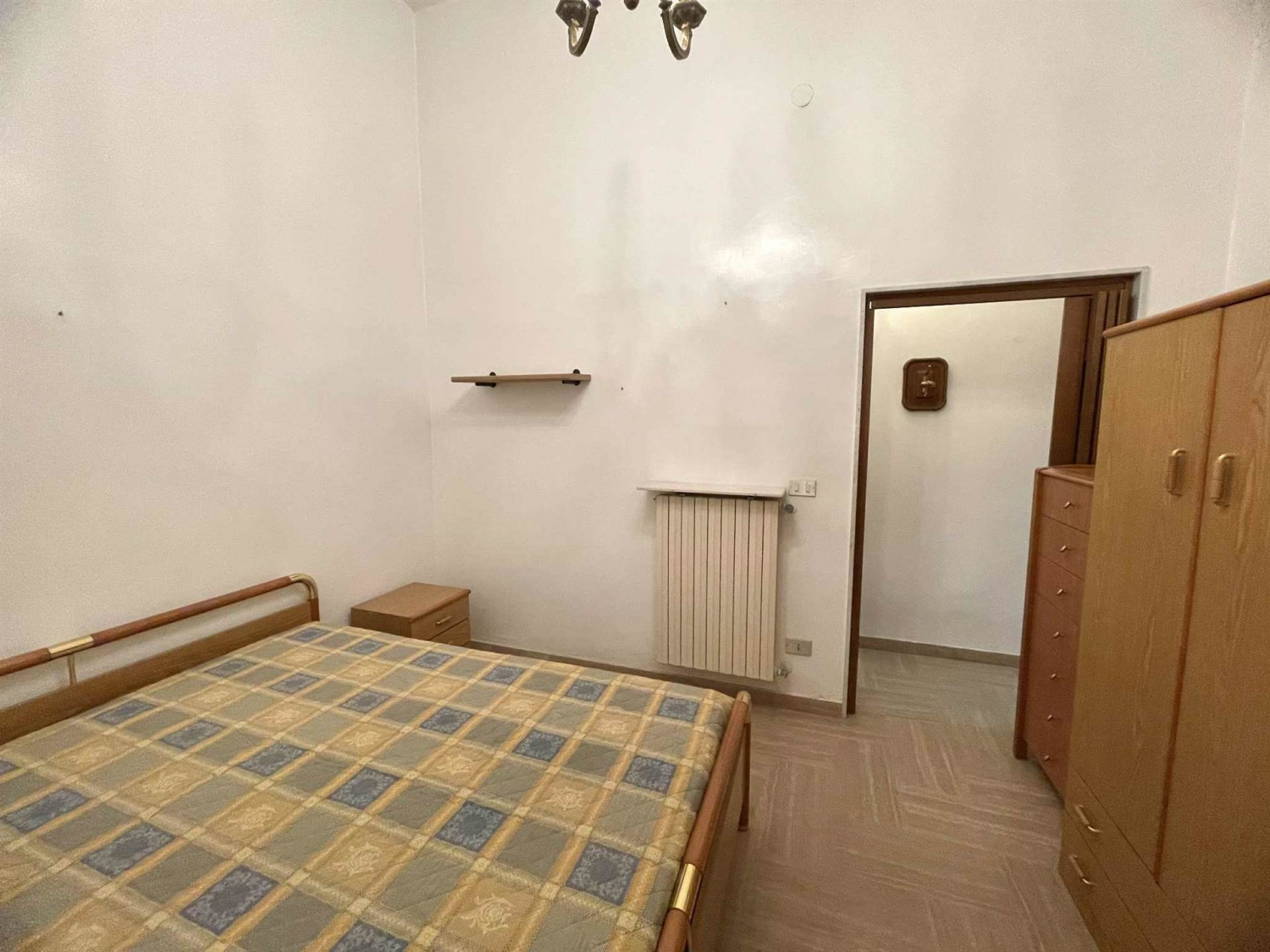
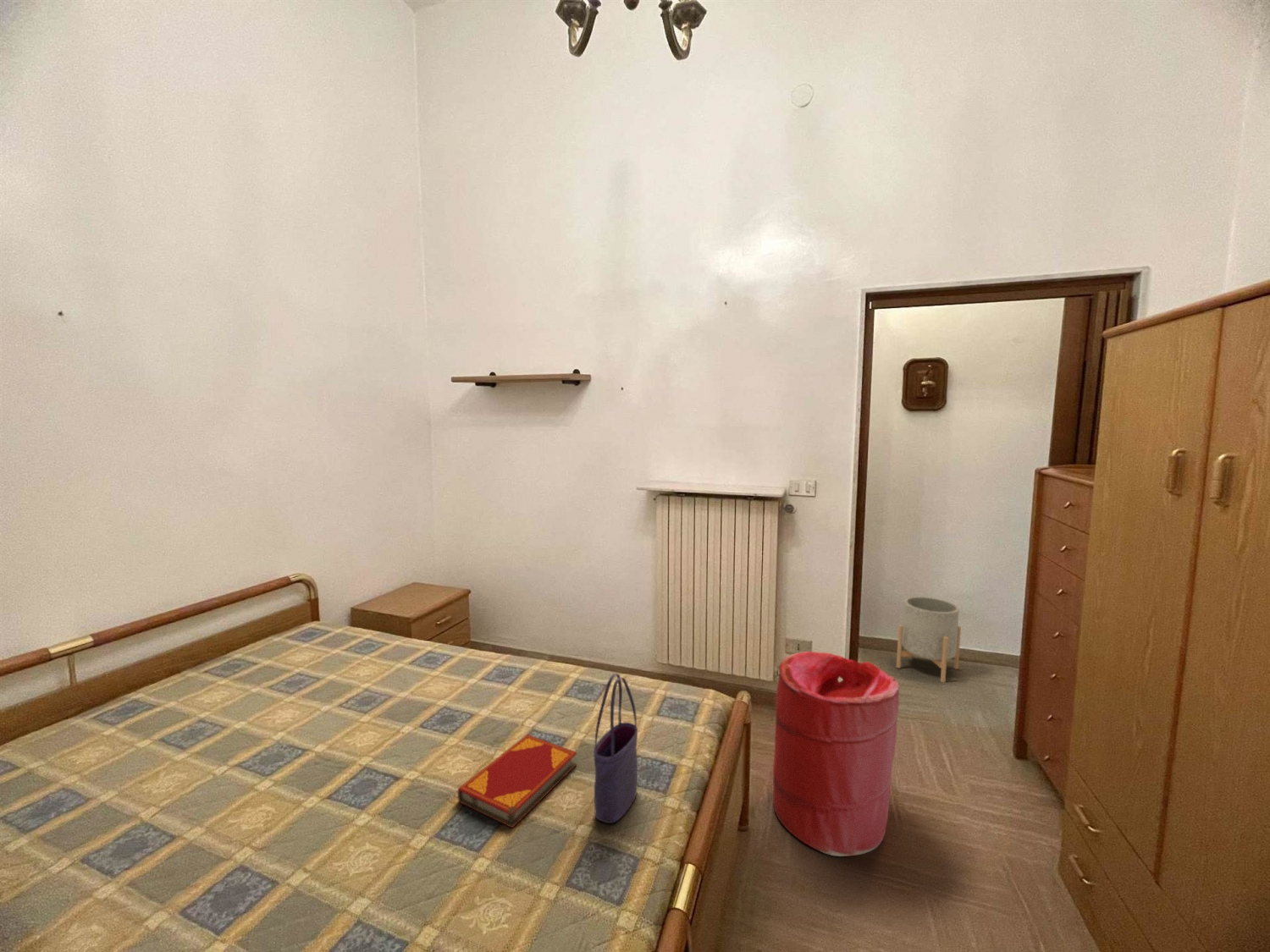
+ hardback book (520, 775)
+ laundry hamper (833, 740)
+ tote bag (616, 740)
+ planter (929, 636)
